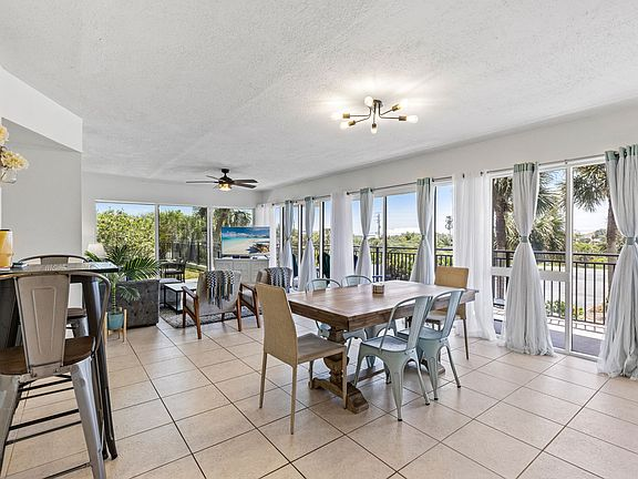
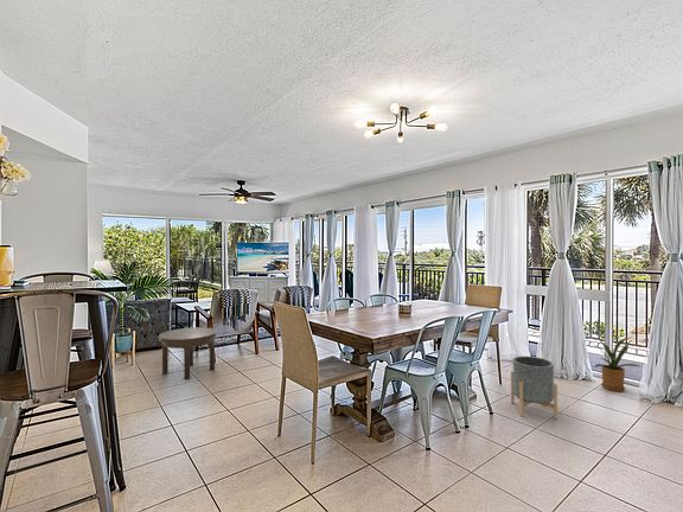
+ planter (532, 385)
+ side table (189, 352)
+ house plant (611, 360)
